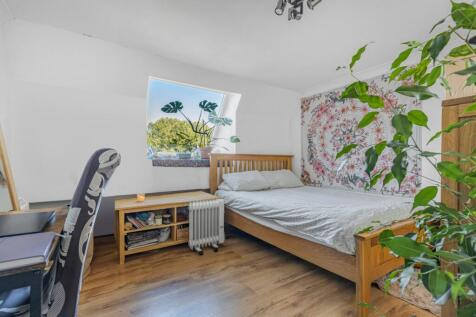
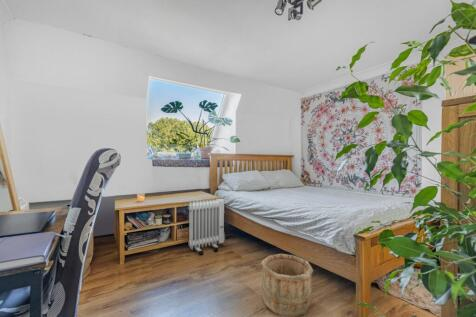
+ wooden bucket (286, 282)
